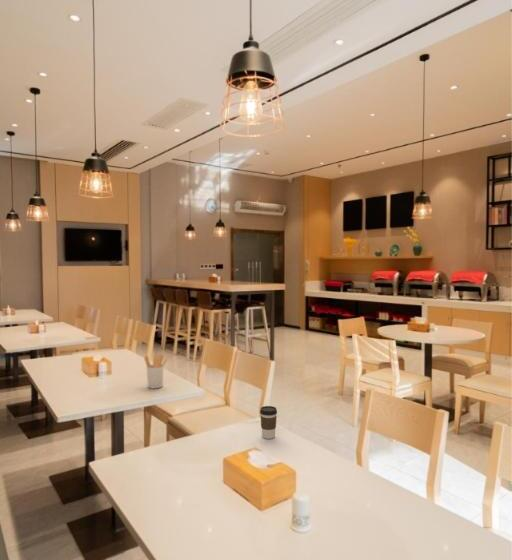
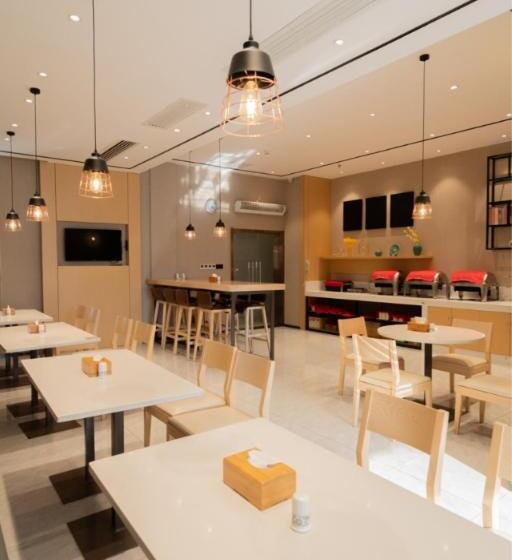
- coffee cup (268, 422)
- utensil holder (156, 370)
